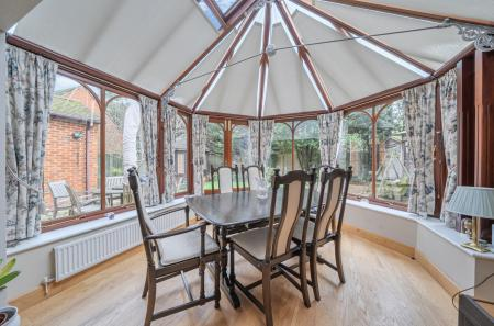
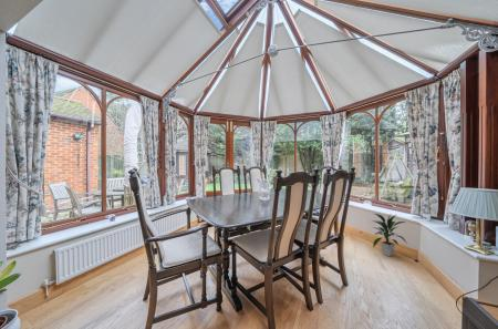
+ indoor plant (385, 233)
